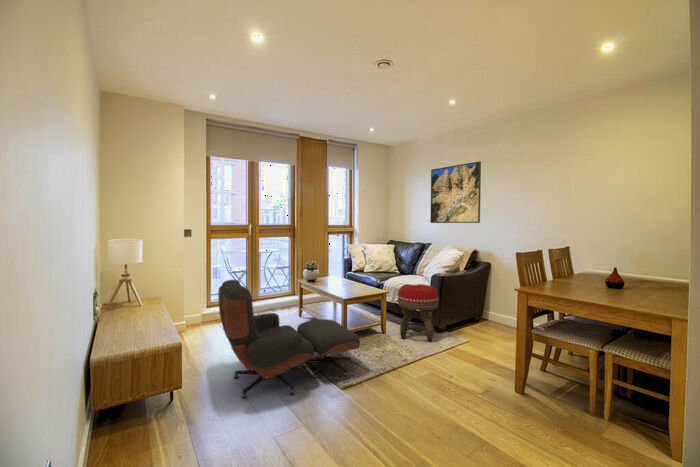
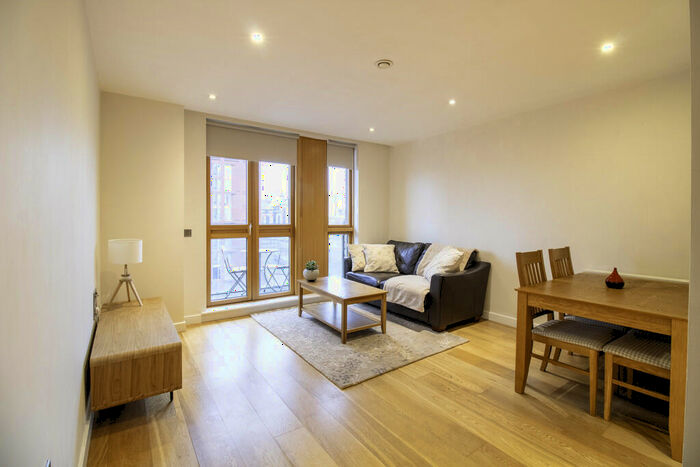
- lounge chair (292, 327)
- footstool (417, 309)
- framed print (453, 194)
